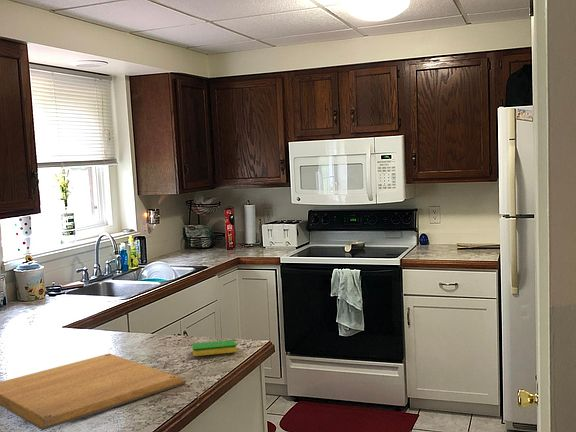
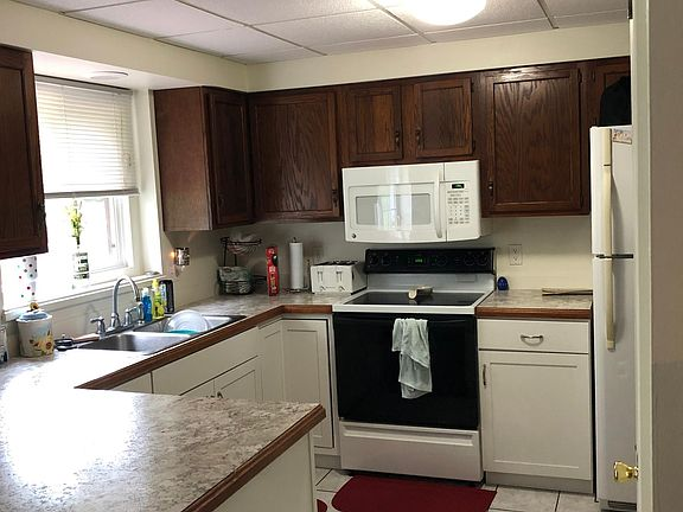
- chopping board (82, 384)
- dish sponge (214, 347)
